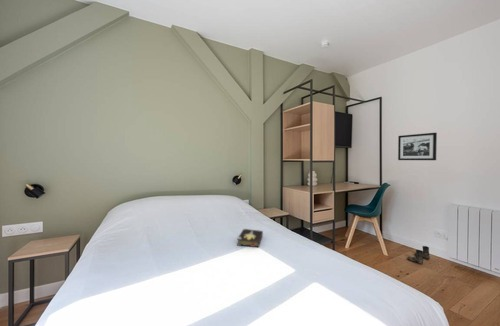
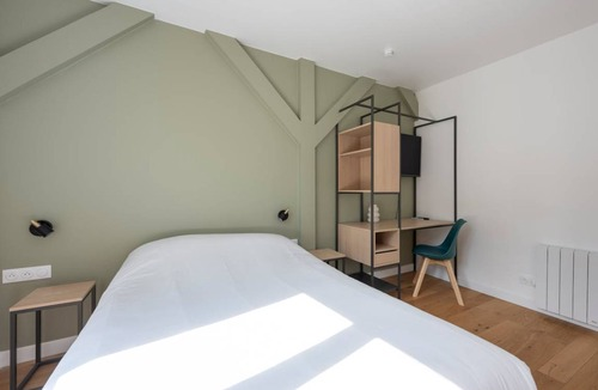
- hardback book (250, 236)
- boots (418, 253)
- picture frame (416, 147)
